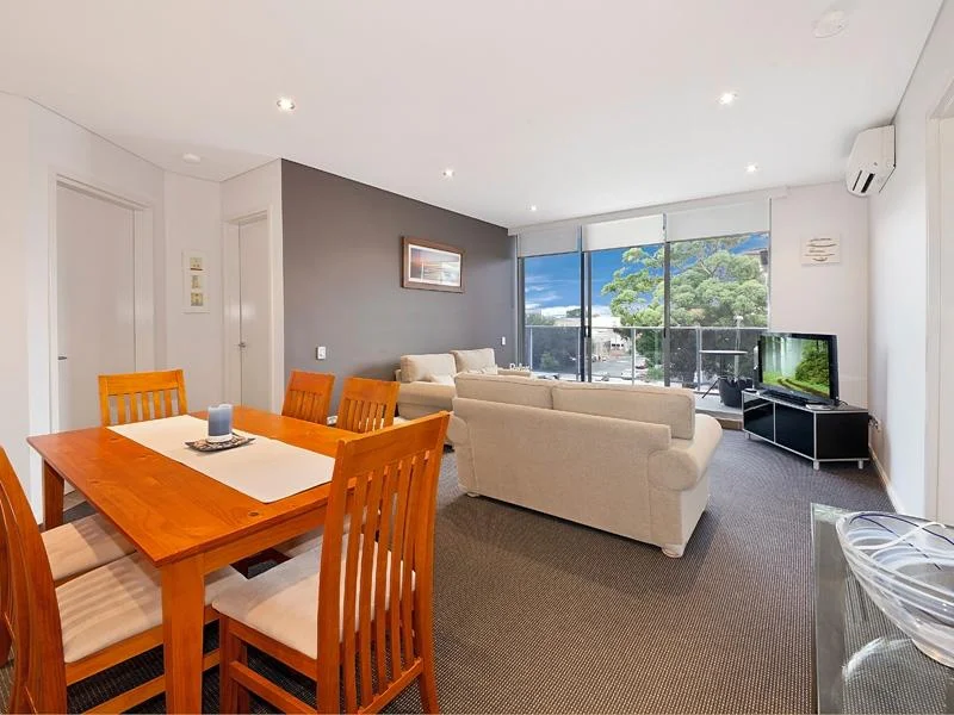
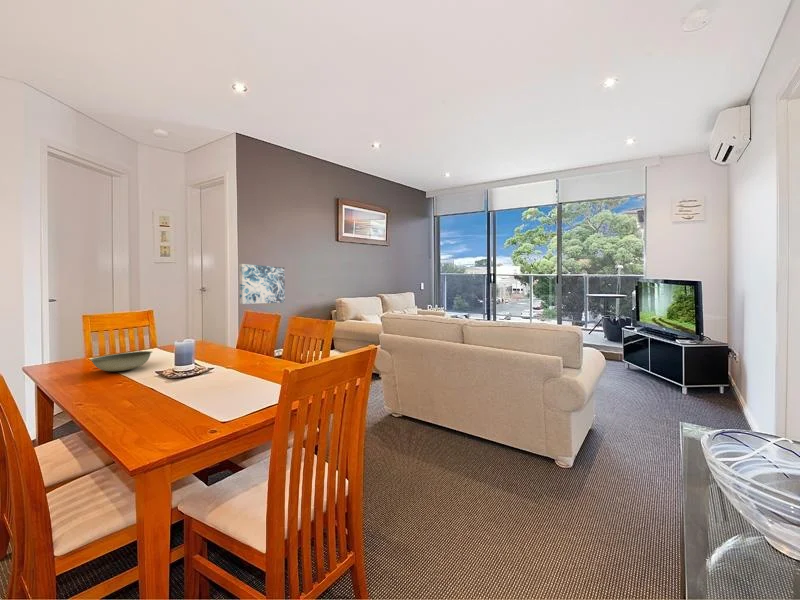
+ wall art (263, 284)
+ bowl (122, 361)
